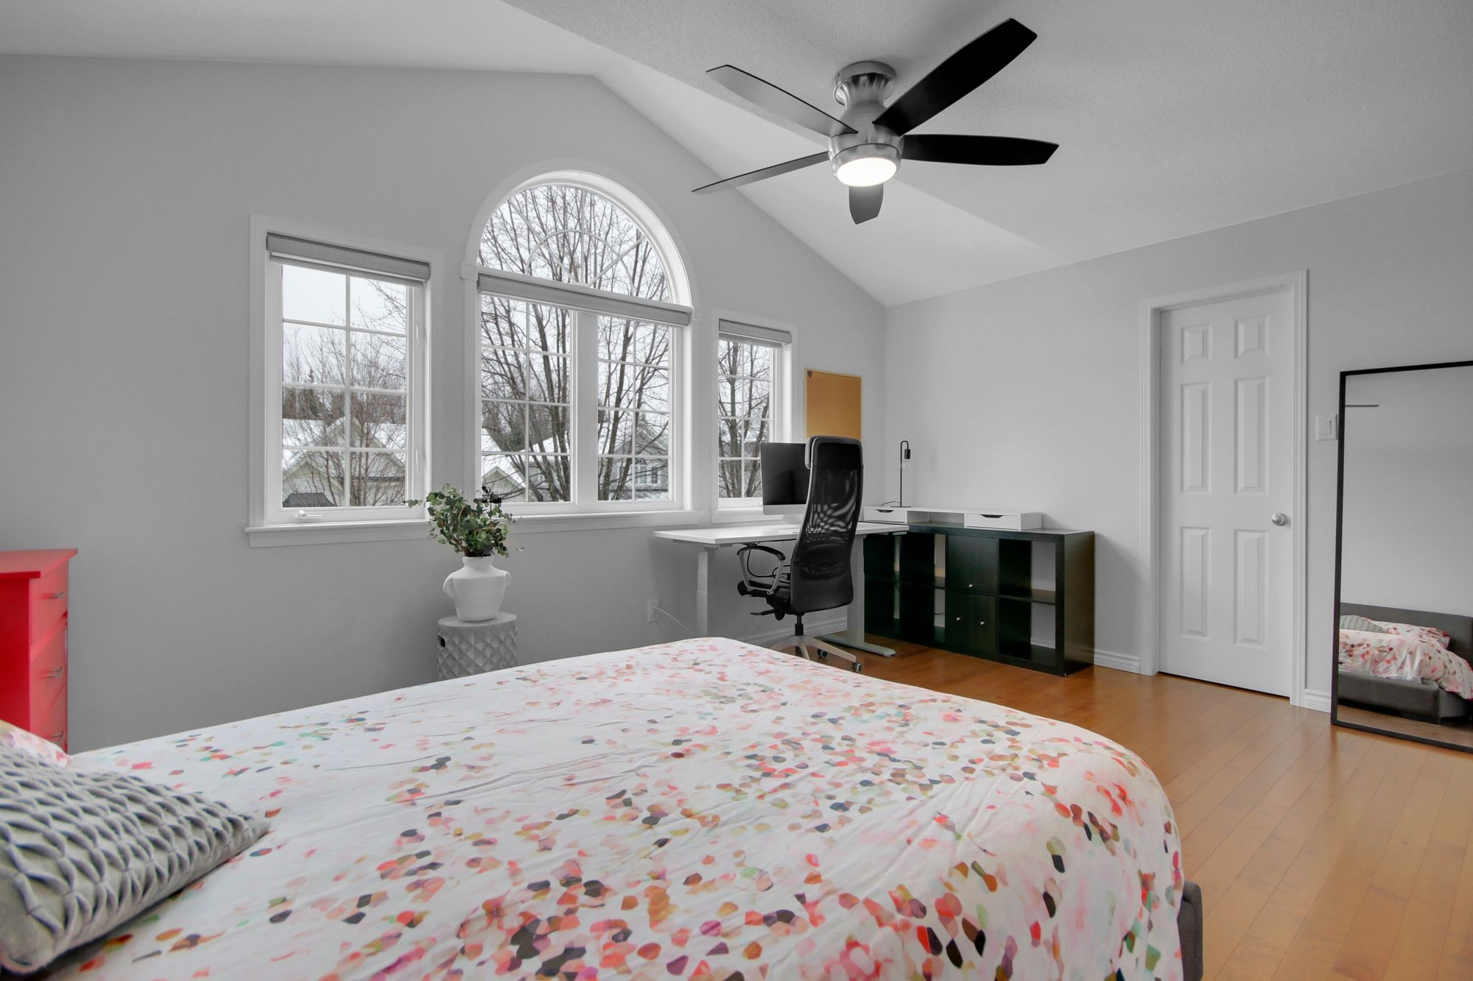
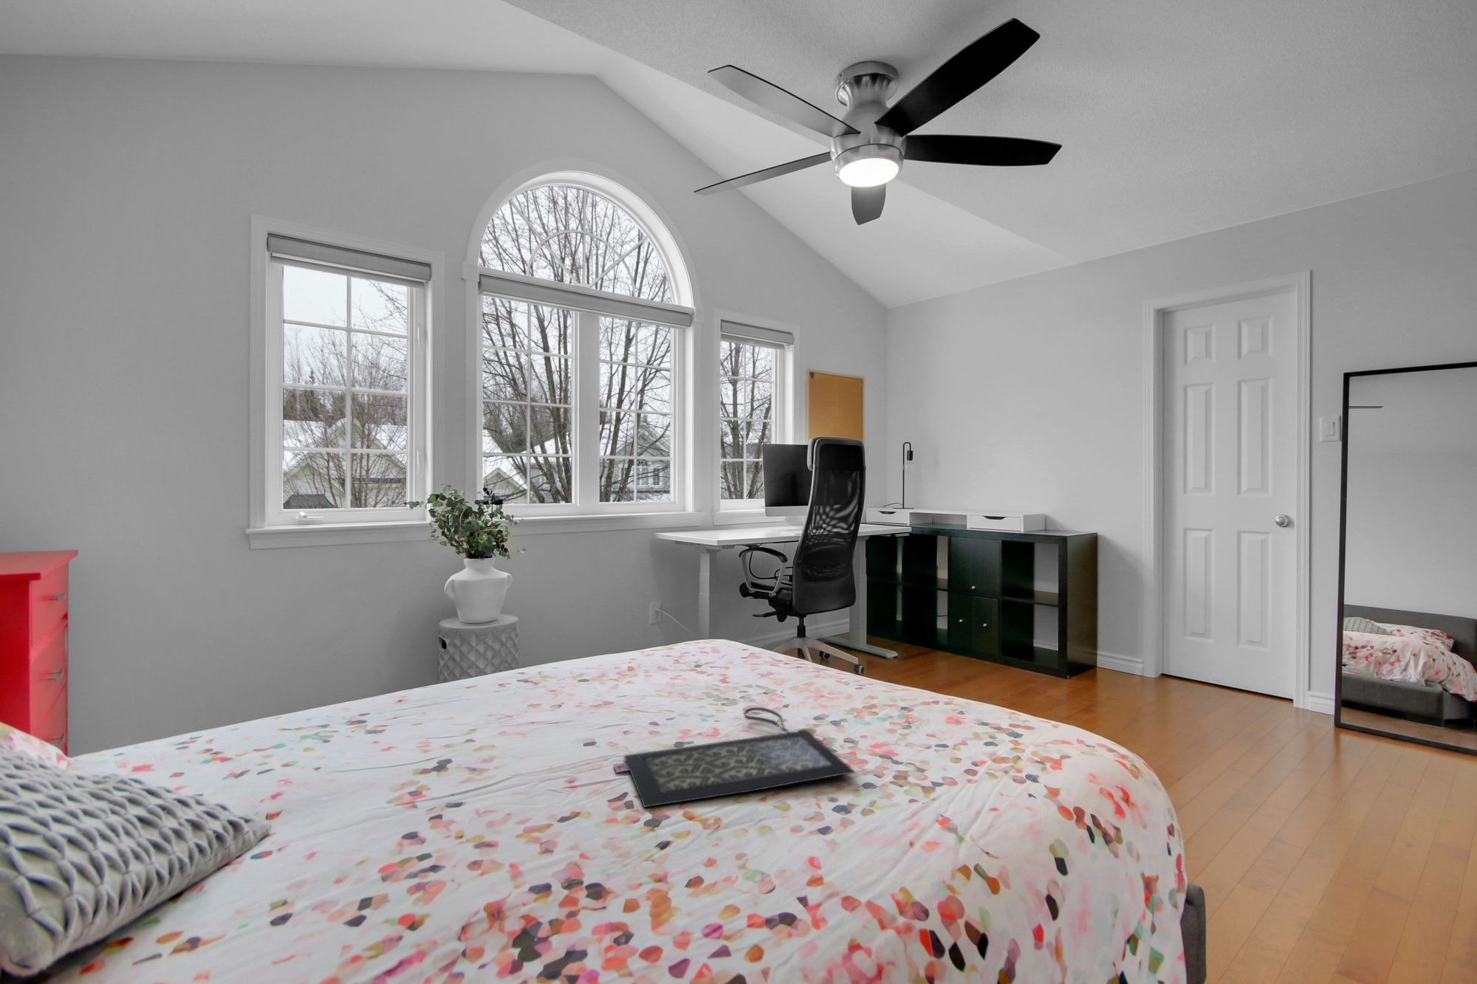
+ clutch bag (743, 759)
